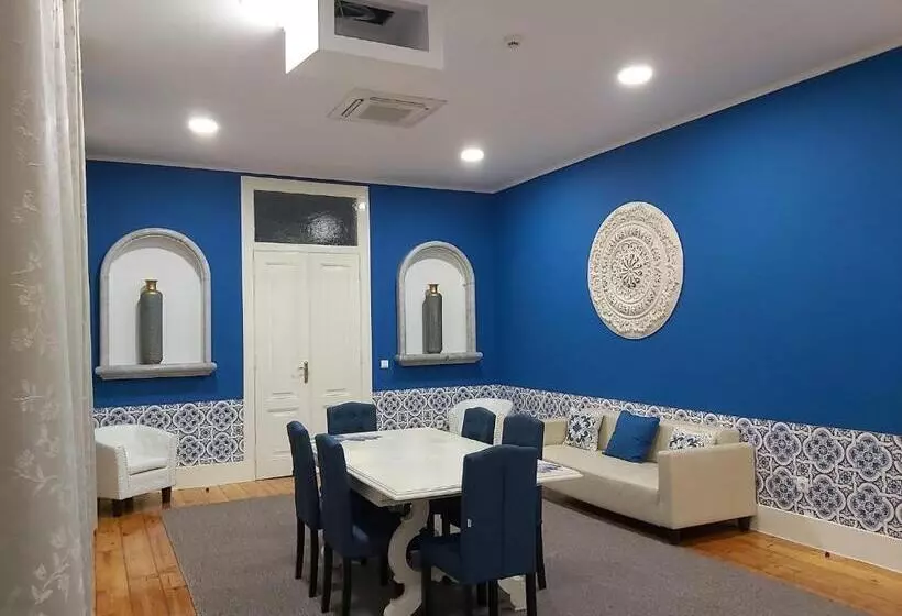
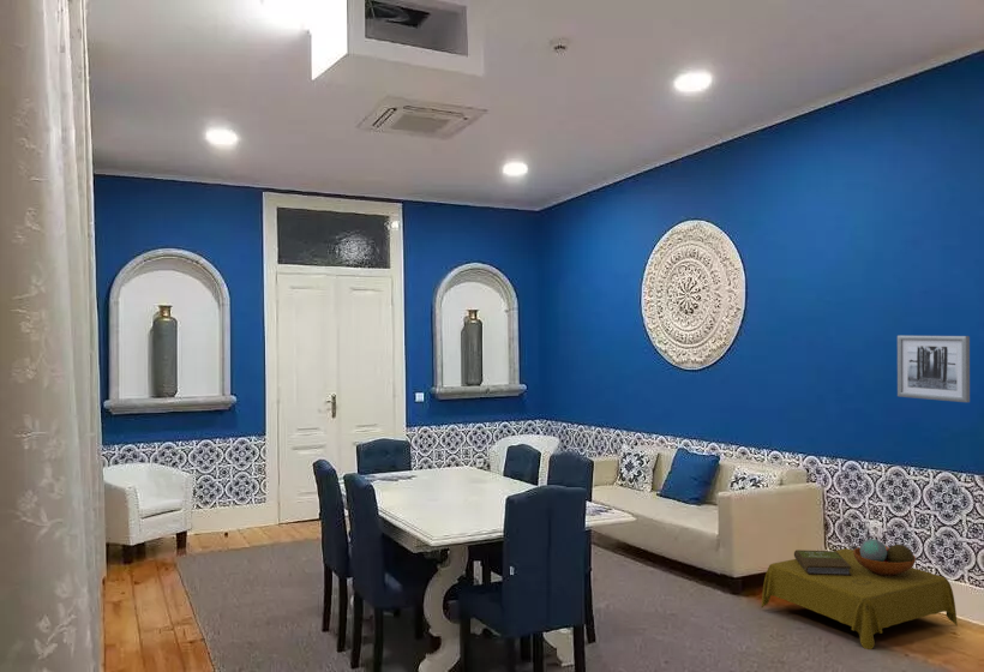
+ wall art (931, 367)
+ side table (854, 576)
